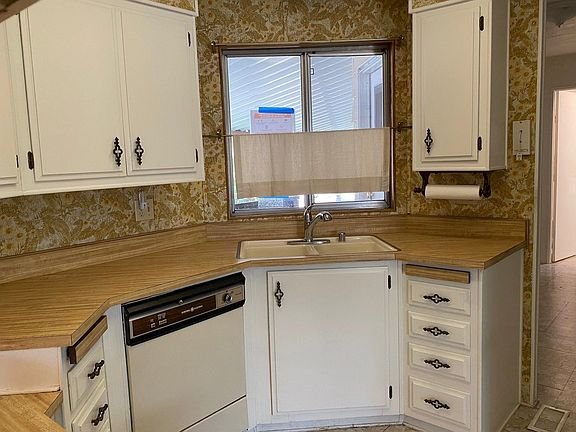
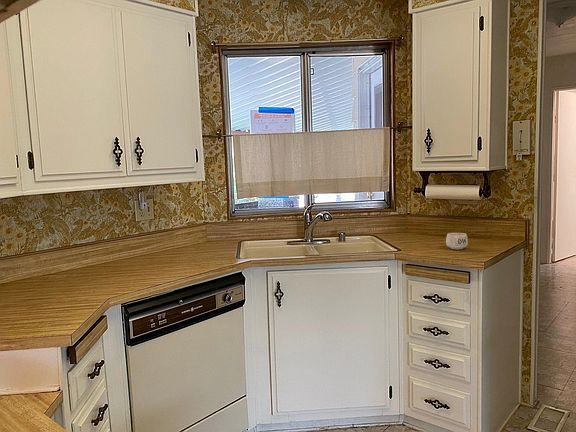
+ mug (455, 240)
